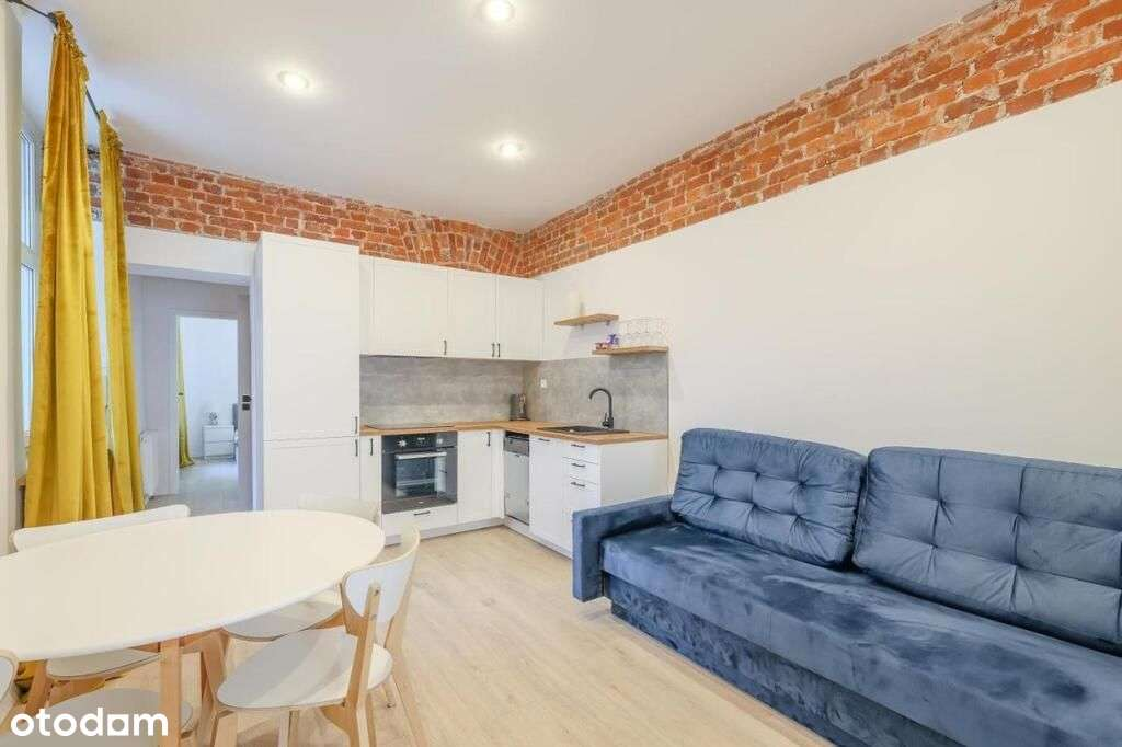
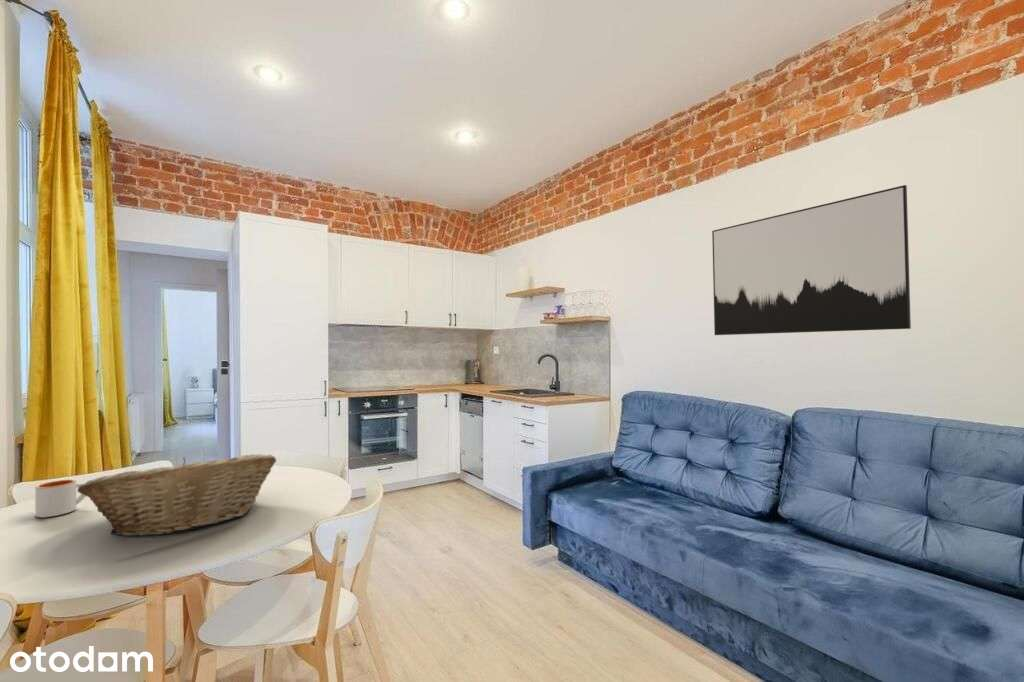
+ mug (62, 496)
+ fruit basket (187, 486)
+ wall art (795, 272)
